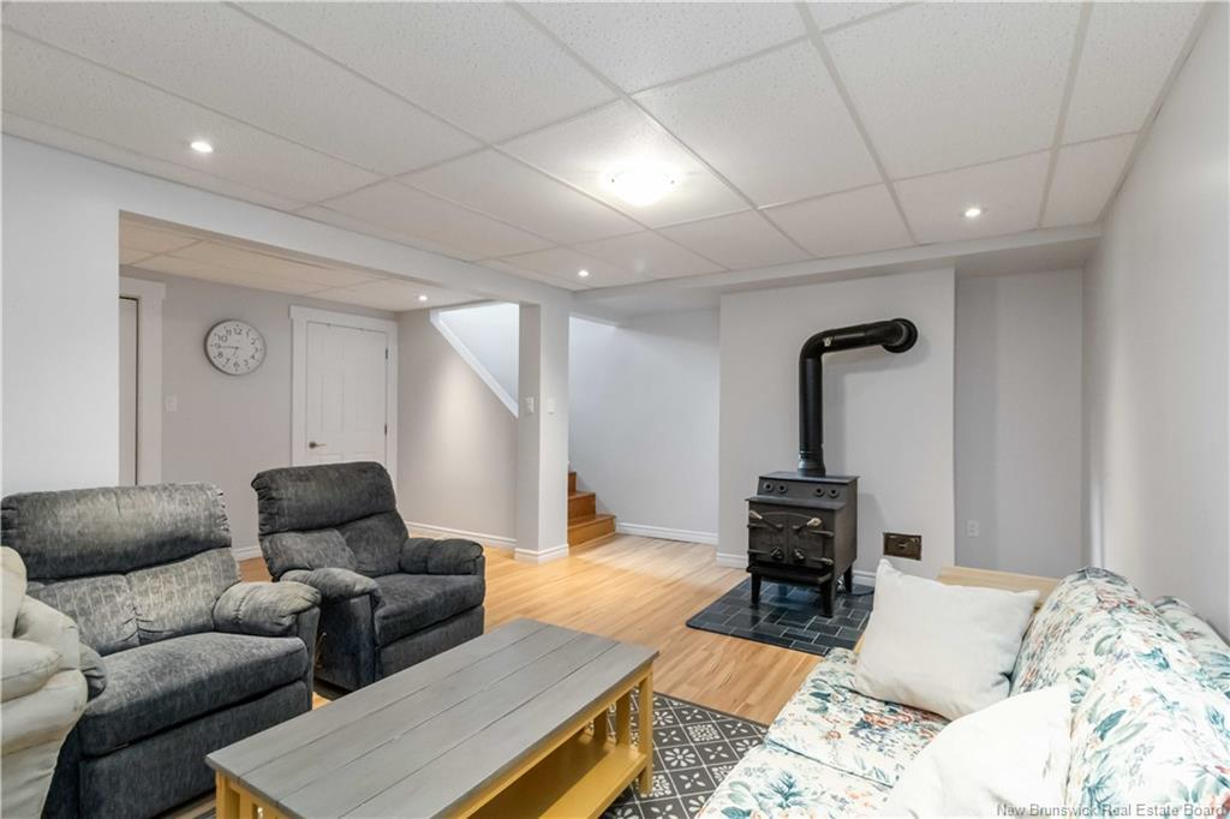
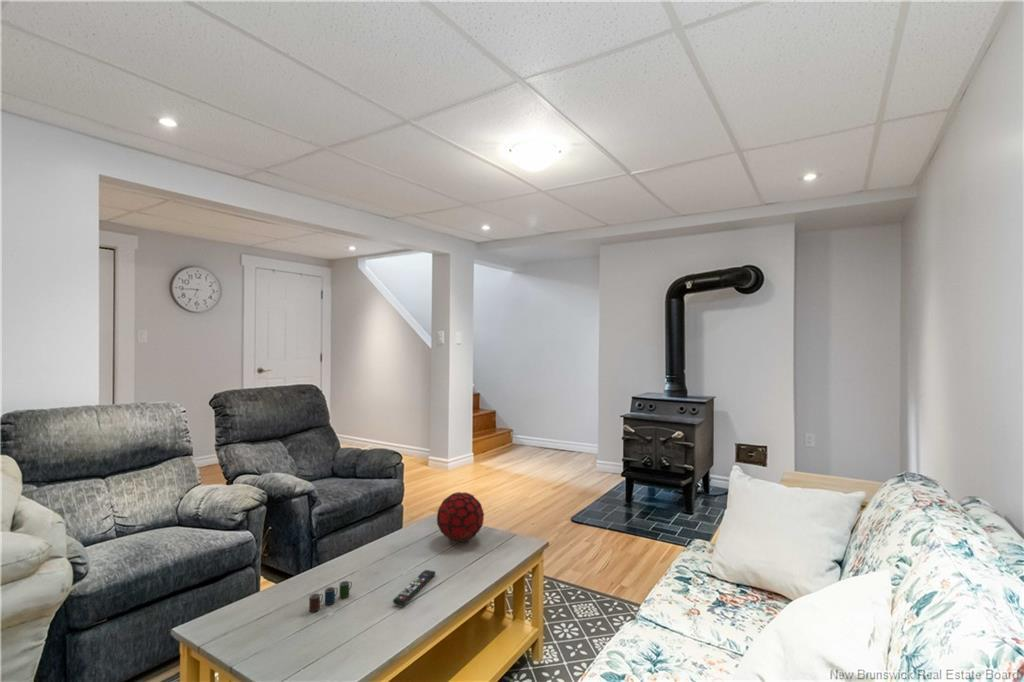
+ decorative orb (460, 516)
+ remote control (415, 586)
+ cup (331, 590)
